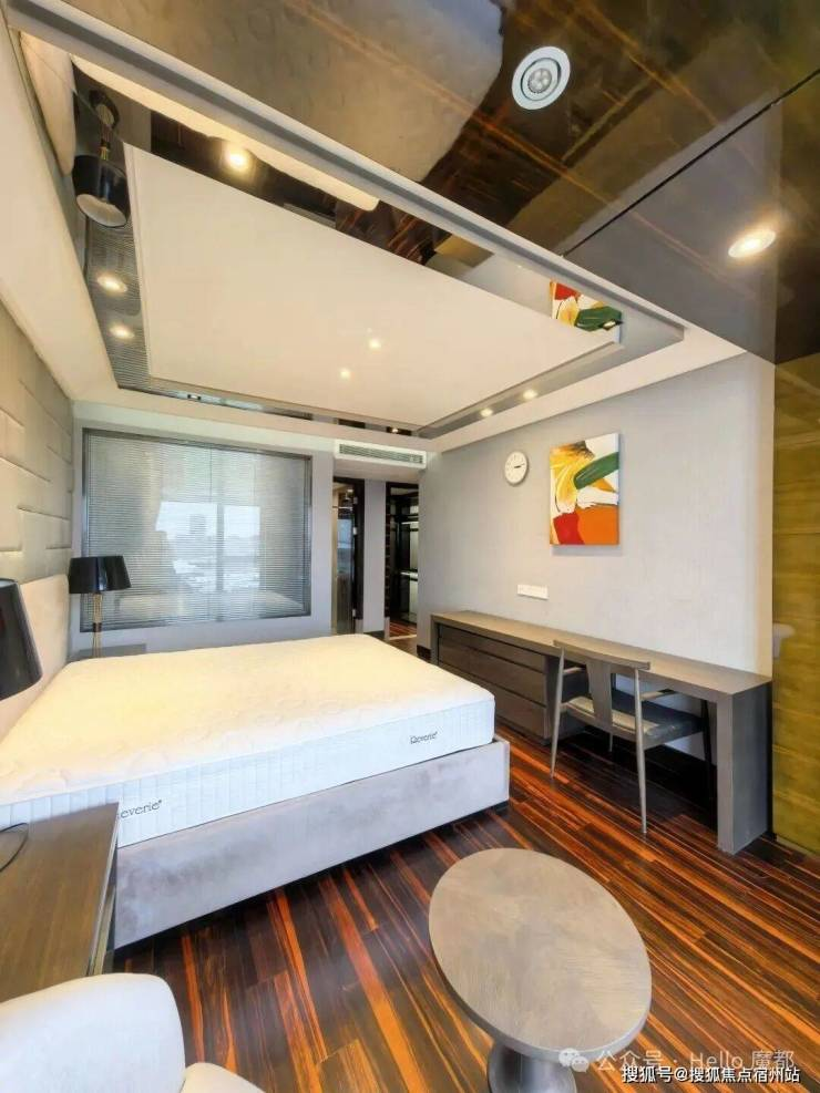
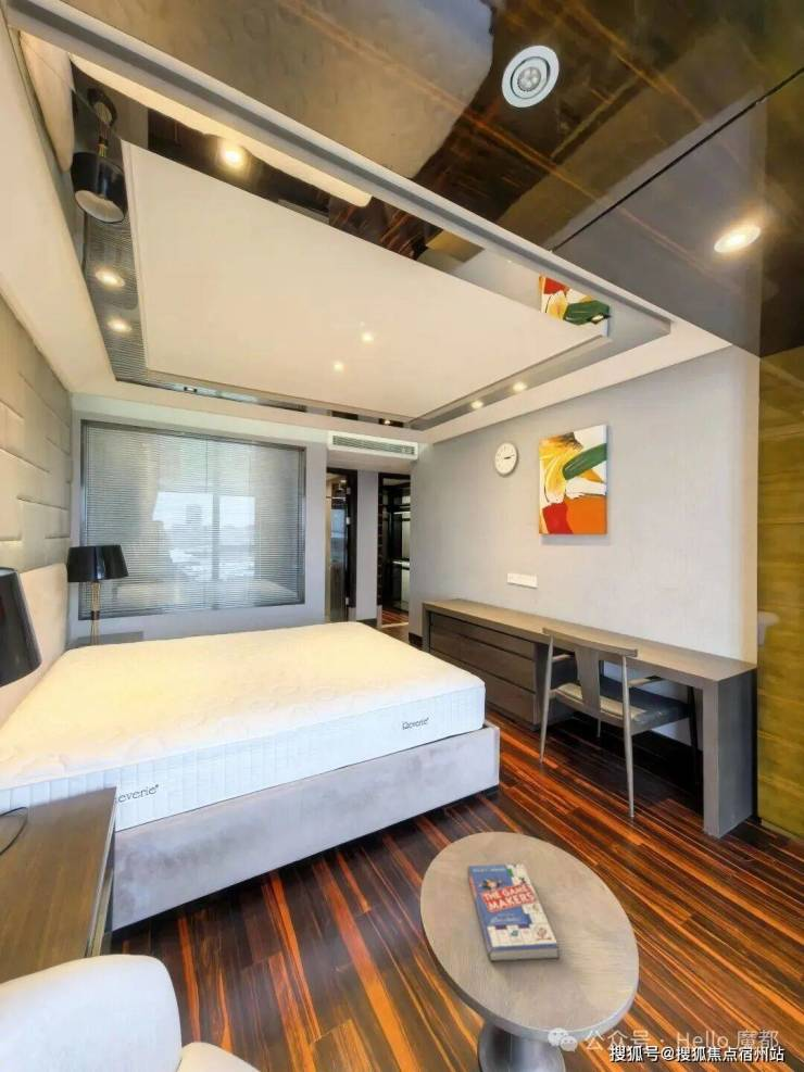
+ book (507, 907)
